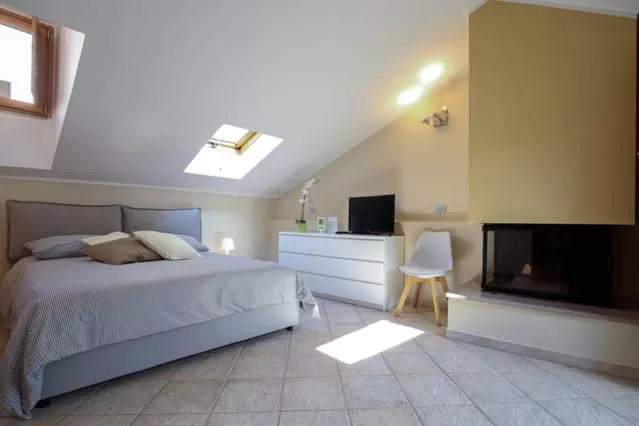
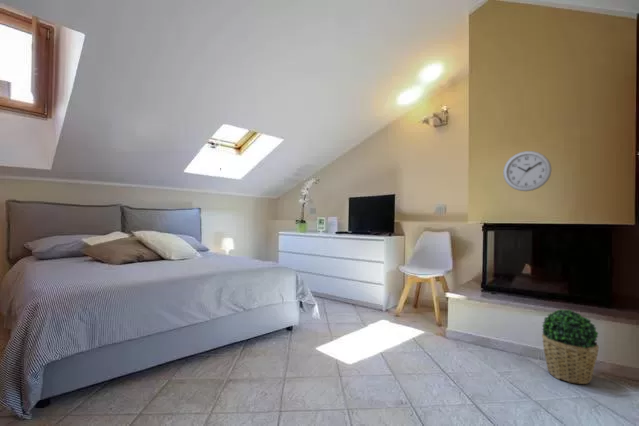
+ potted plant (568, 343)
+ wall clock (526, 171)
